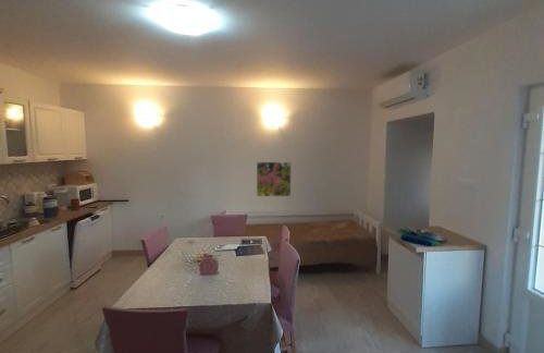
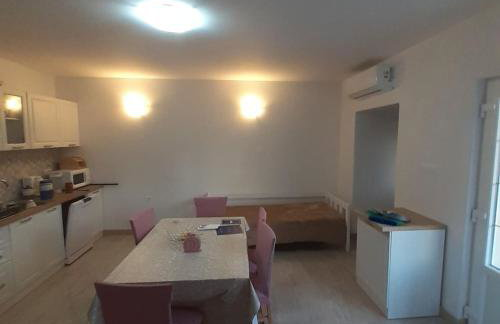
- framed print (273, 179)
